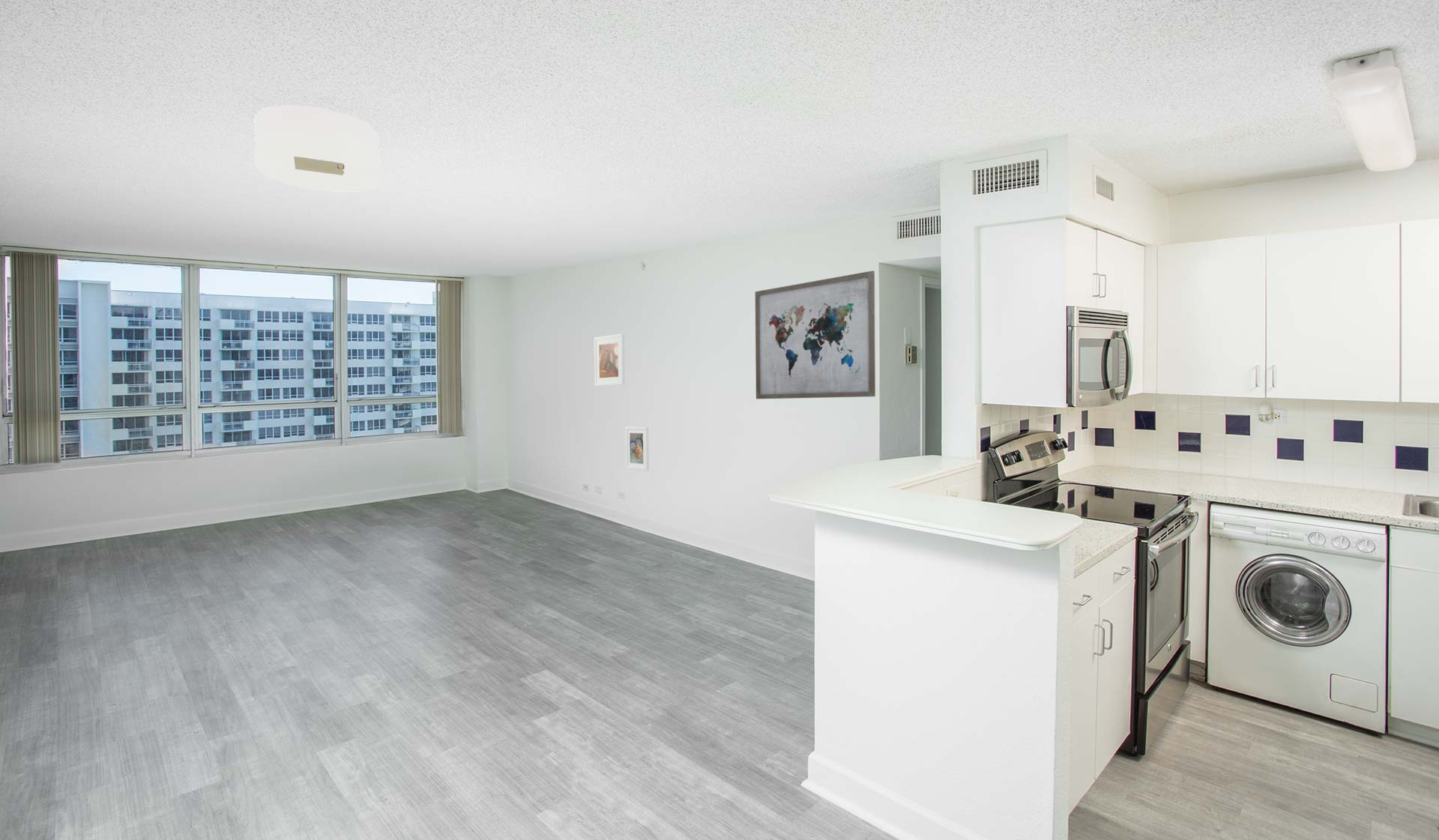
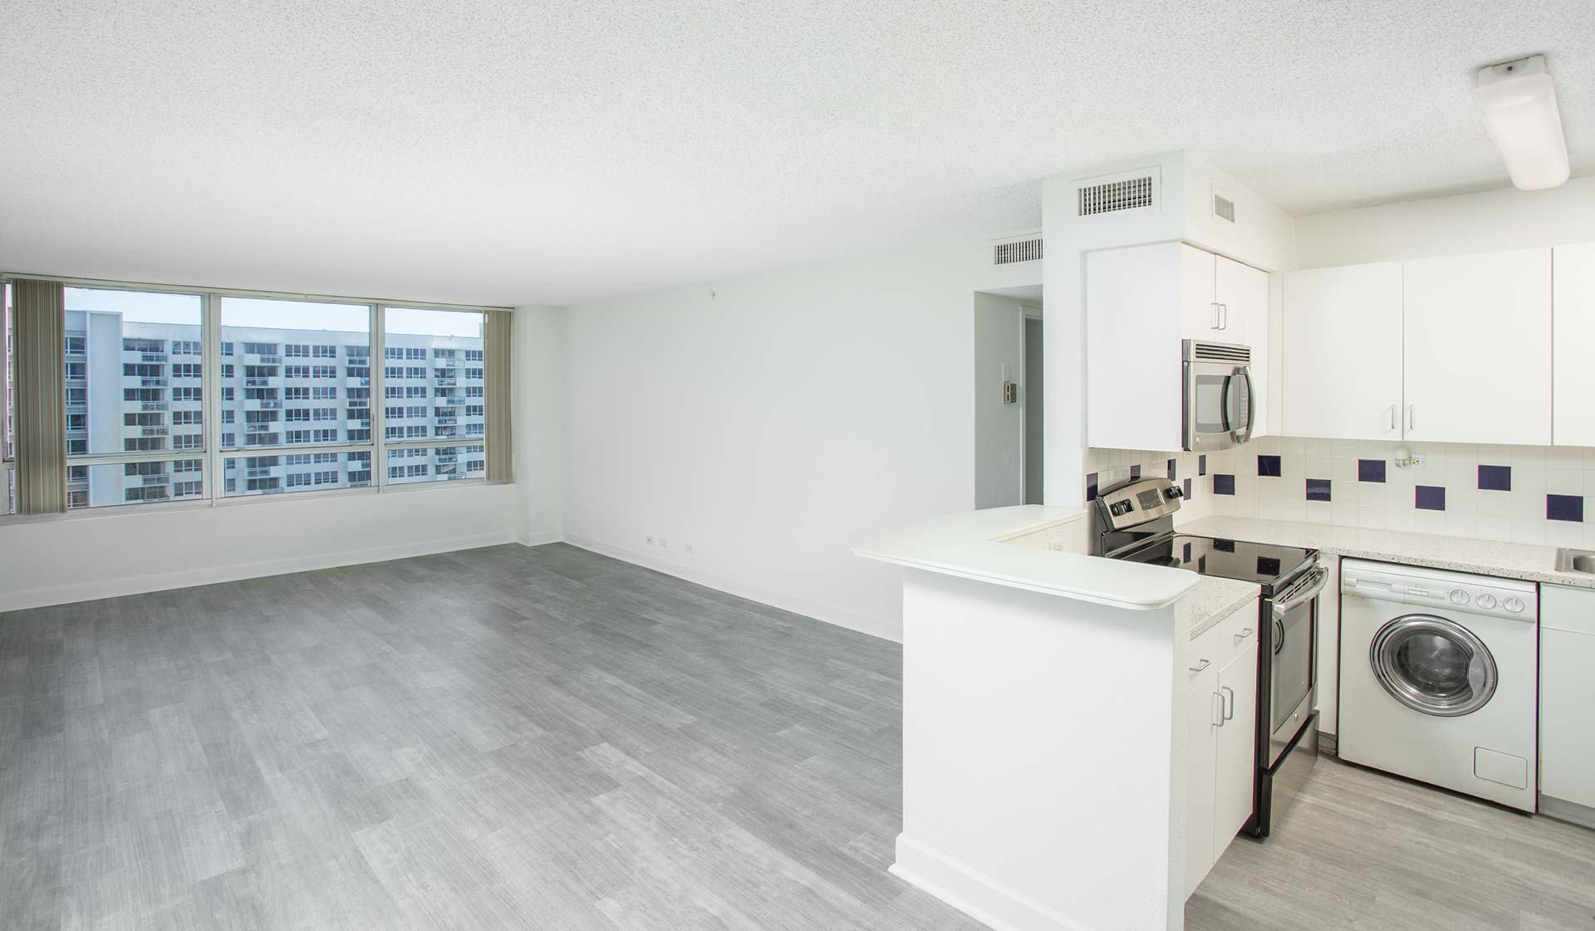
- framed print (609, 360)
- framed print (636, 448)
- wall art (810, 339)
- ceiling light (319, 151)
